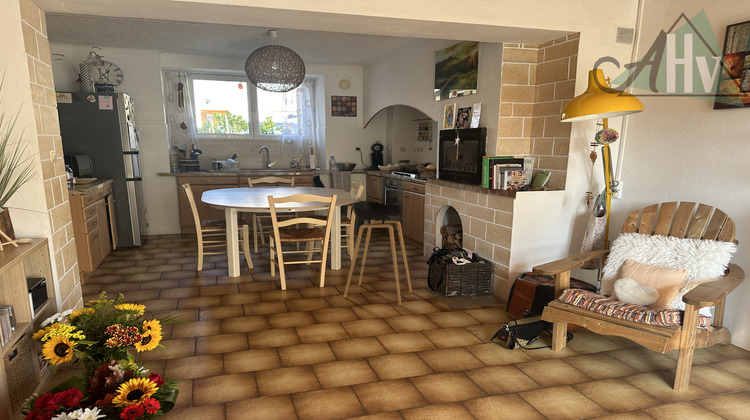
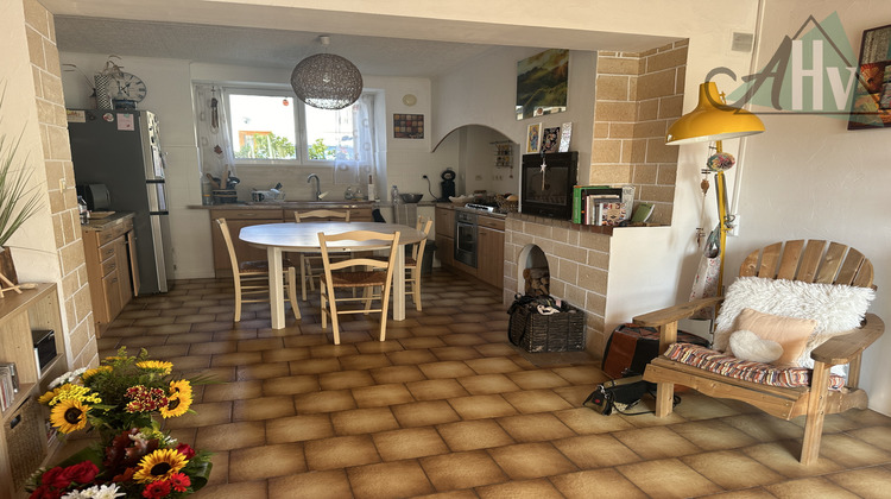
- stool (367, 248)
